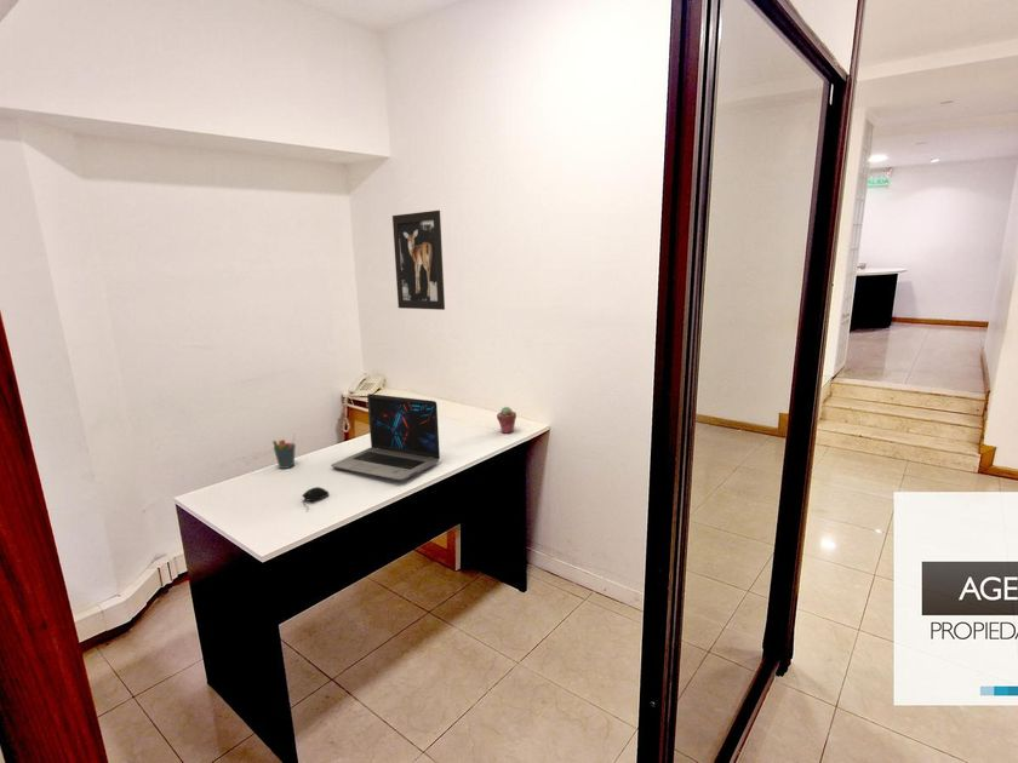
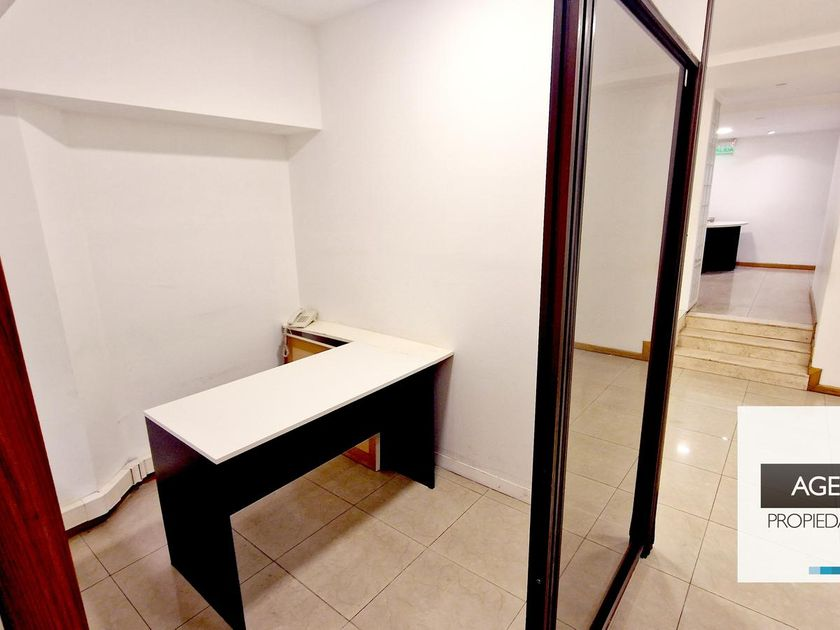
- wall art (417, 262)
- pen holder (285, 451)
- computer mouse (311, 495)
- laptop (383, 435)
- potted succulent (507, 418)
